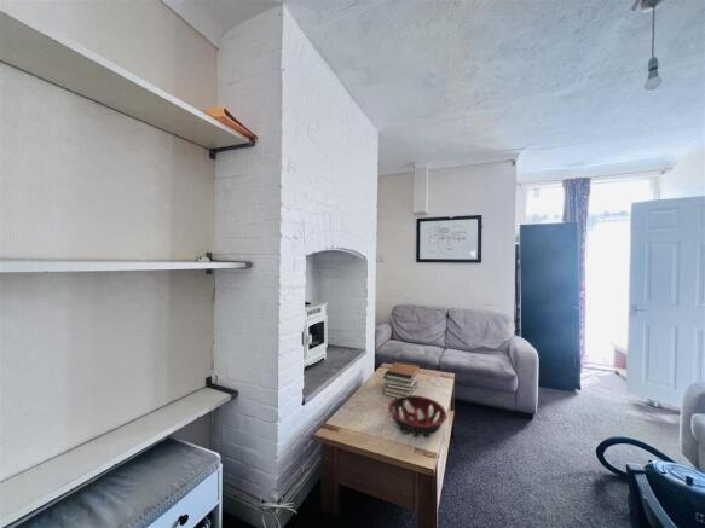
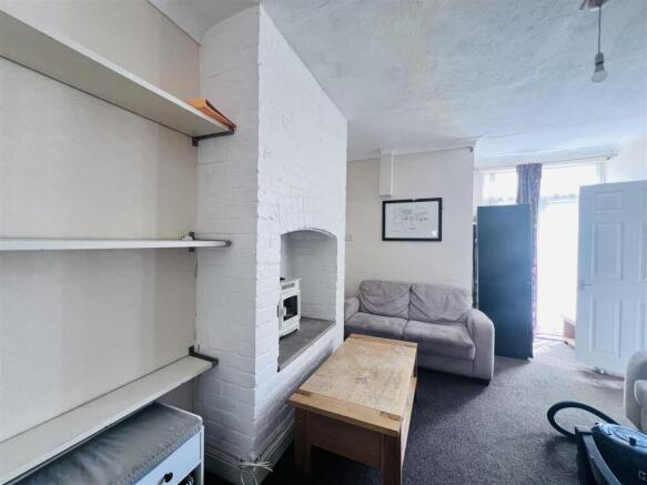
- decorative bowl (416, 417)
- book stack (401, 378)
